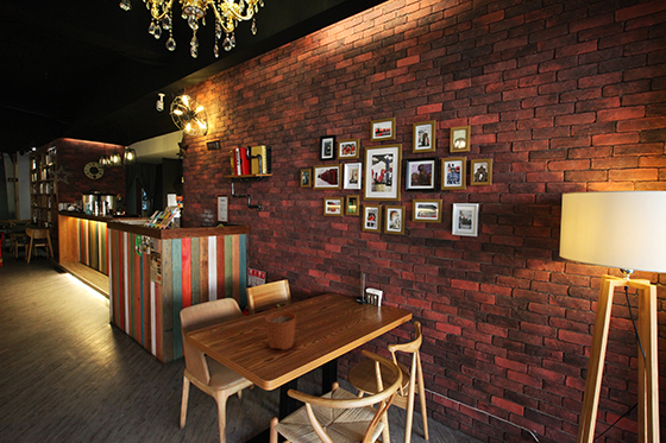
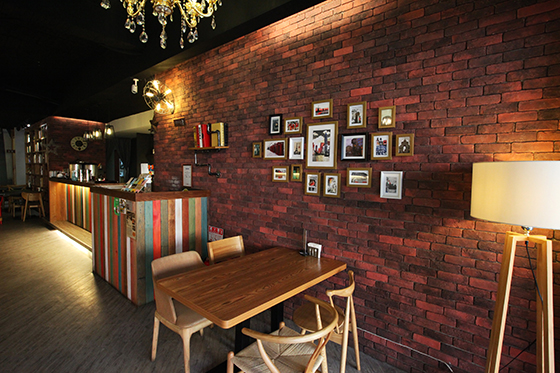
- plant pot (281, 323)
